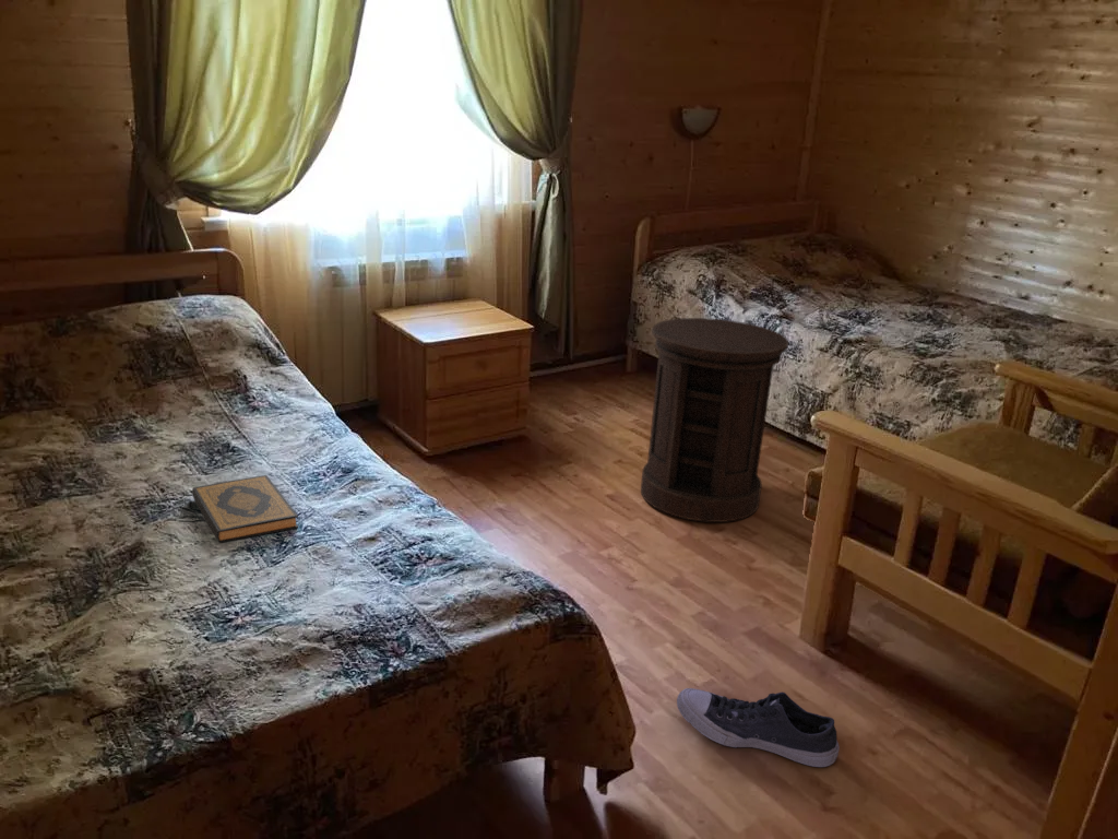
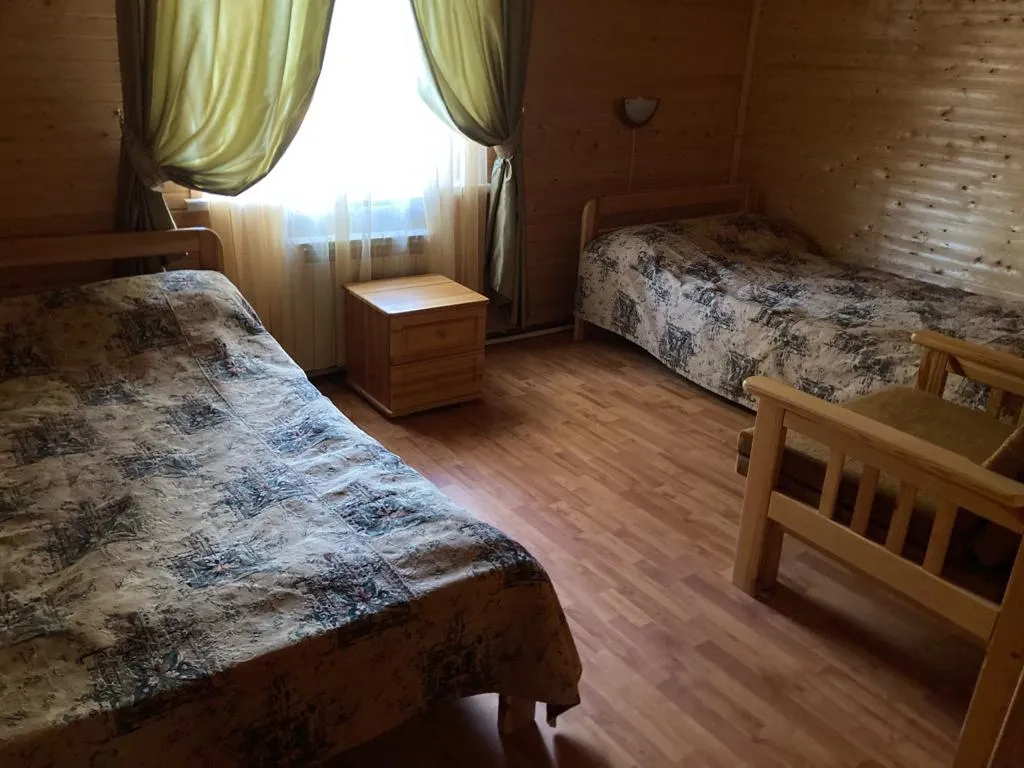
- hardback book (243, 507)
- side table (709, 417)
- shoe (757, 717)
